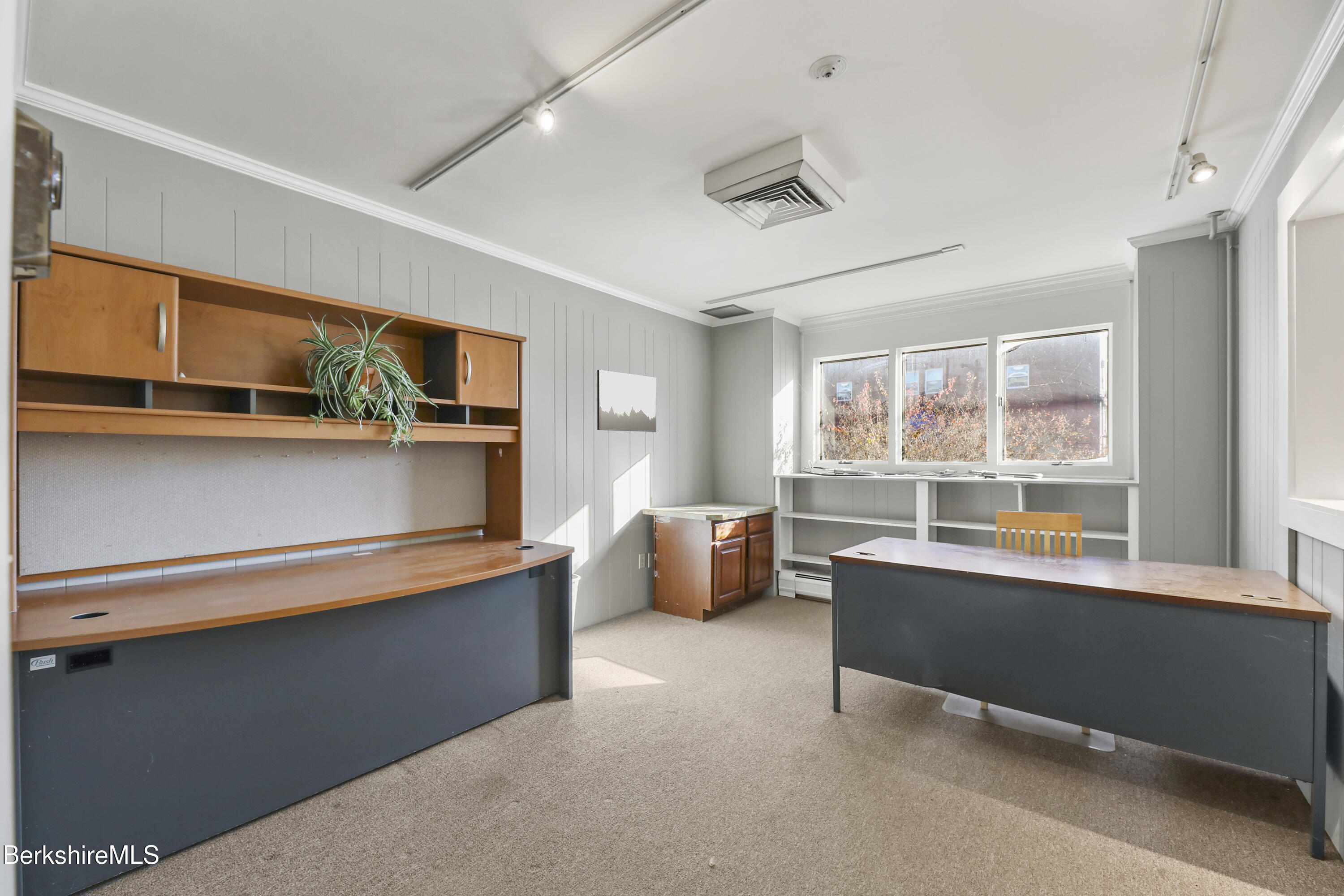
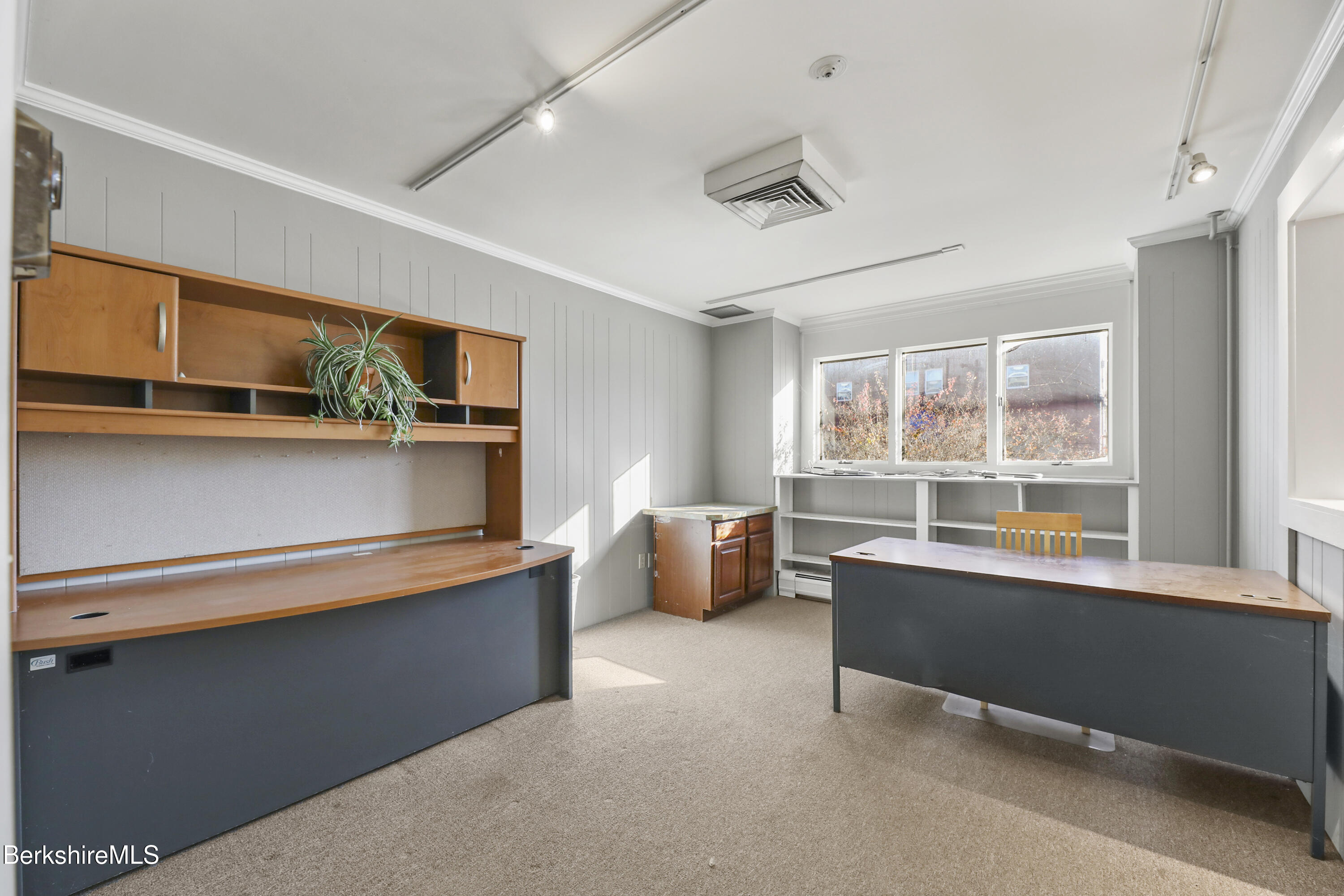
- wall art (628, 402)
